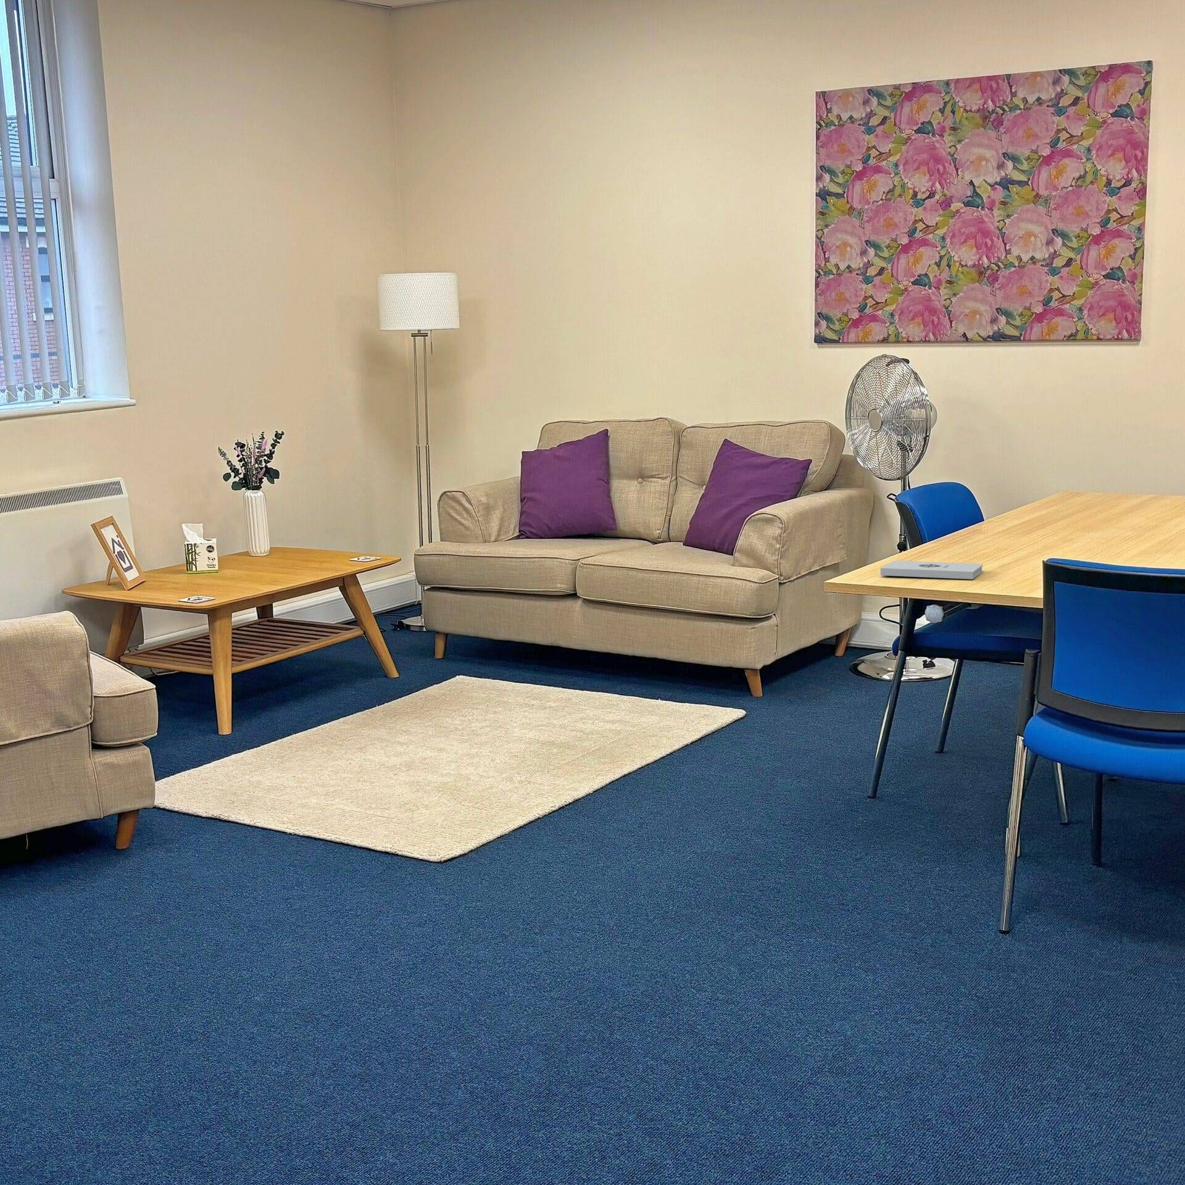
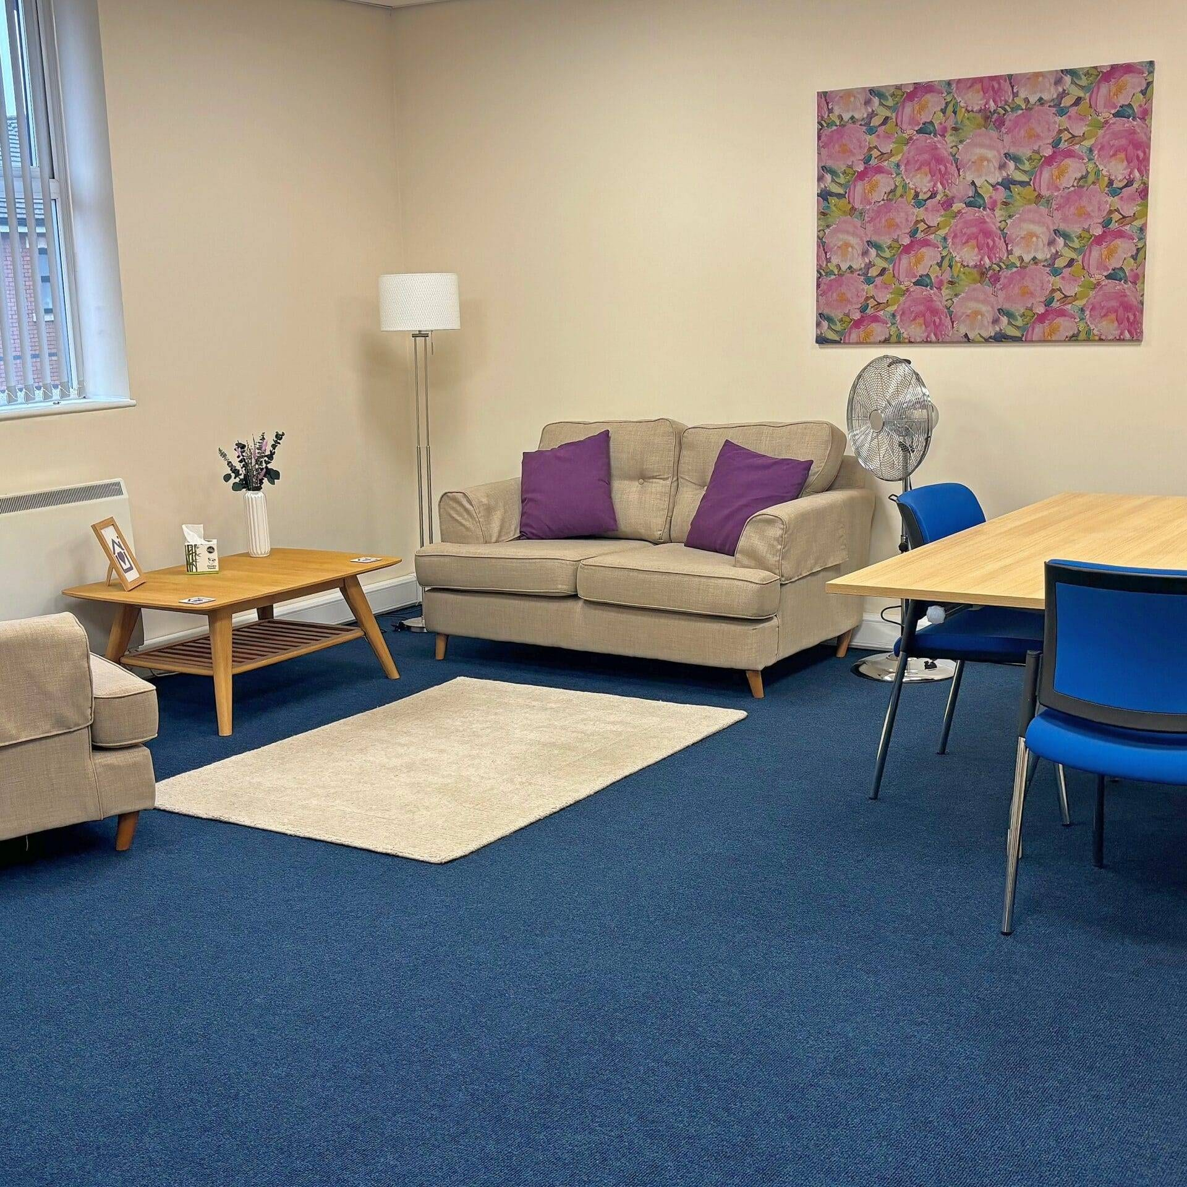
- notepad (932, 569)
